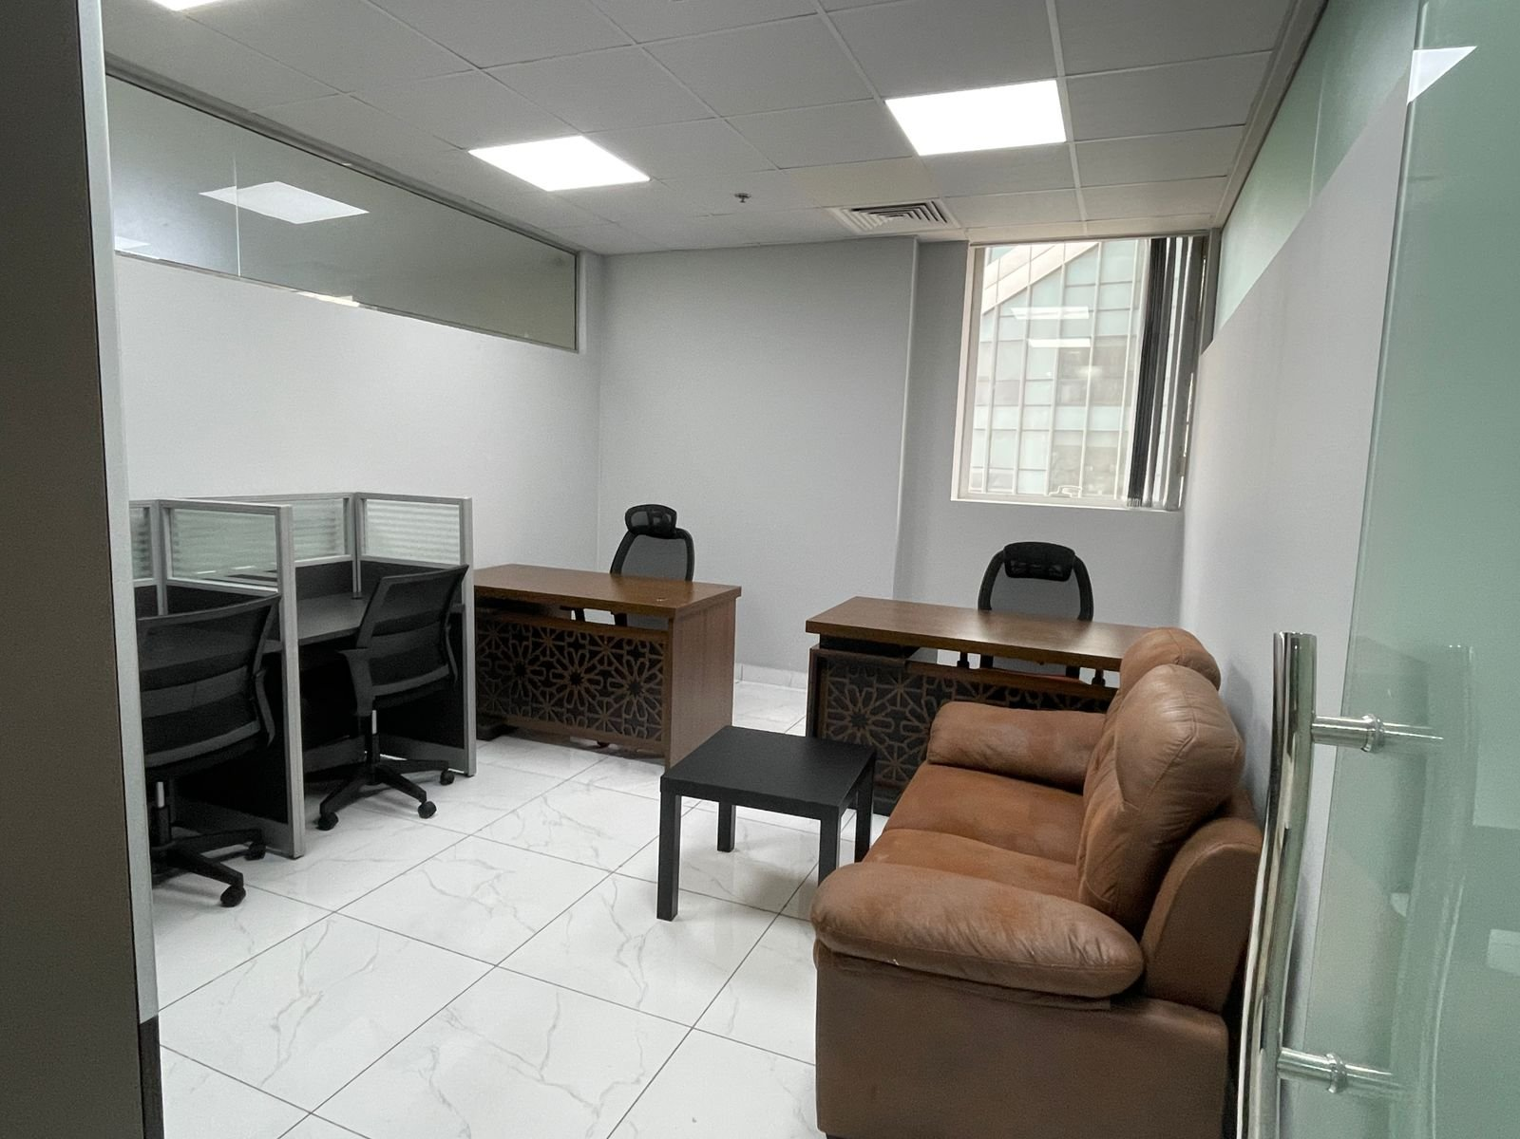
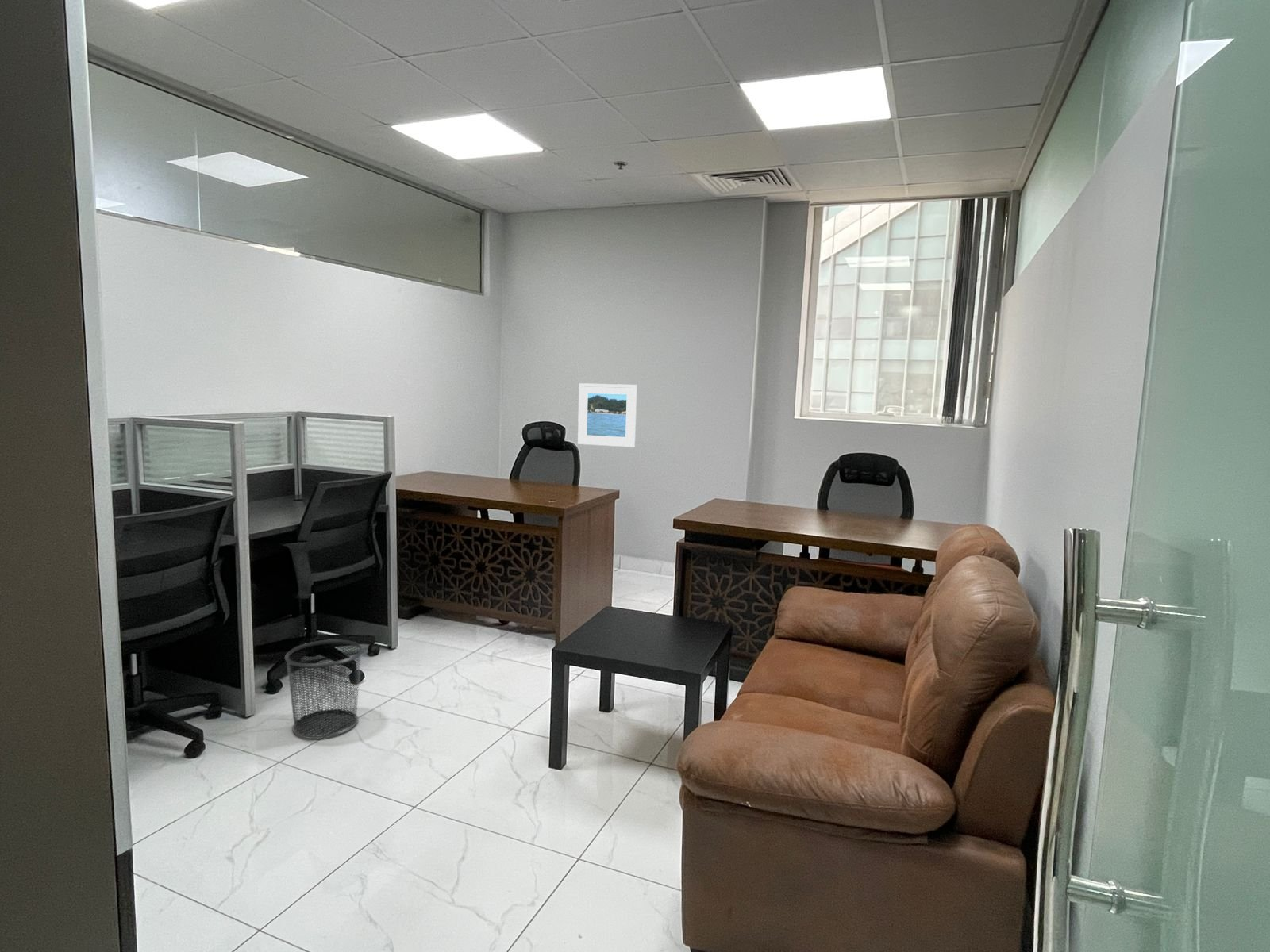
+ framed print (606, 415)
+ waste bin (325, 688)
